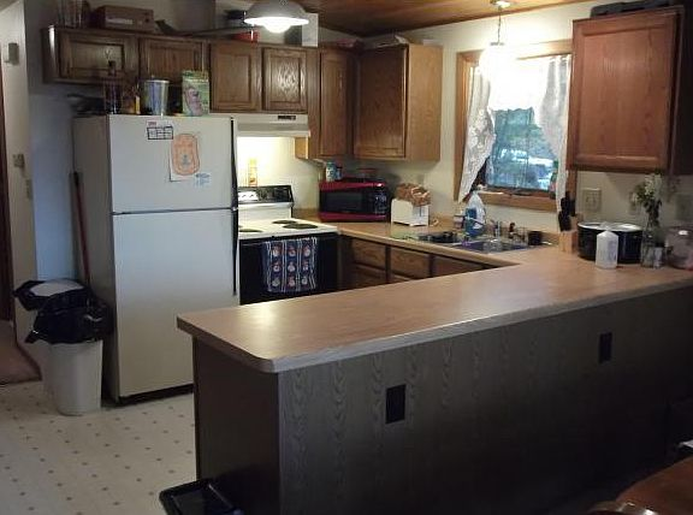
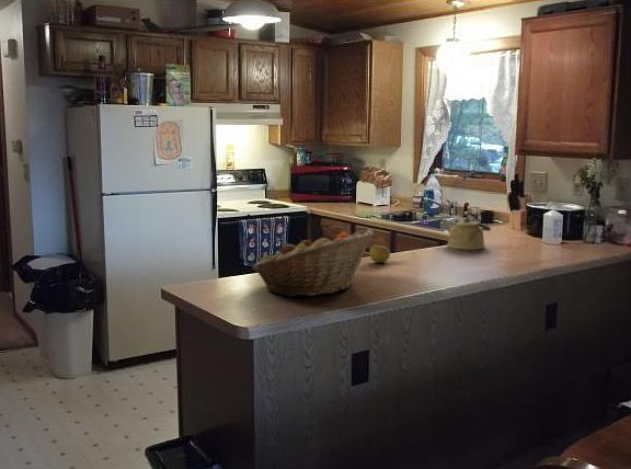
+ fruit basket (314, 259)
+ kettle (463, 231)
+ fruit (379, 253)
